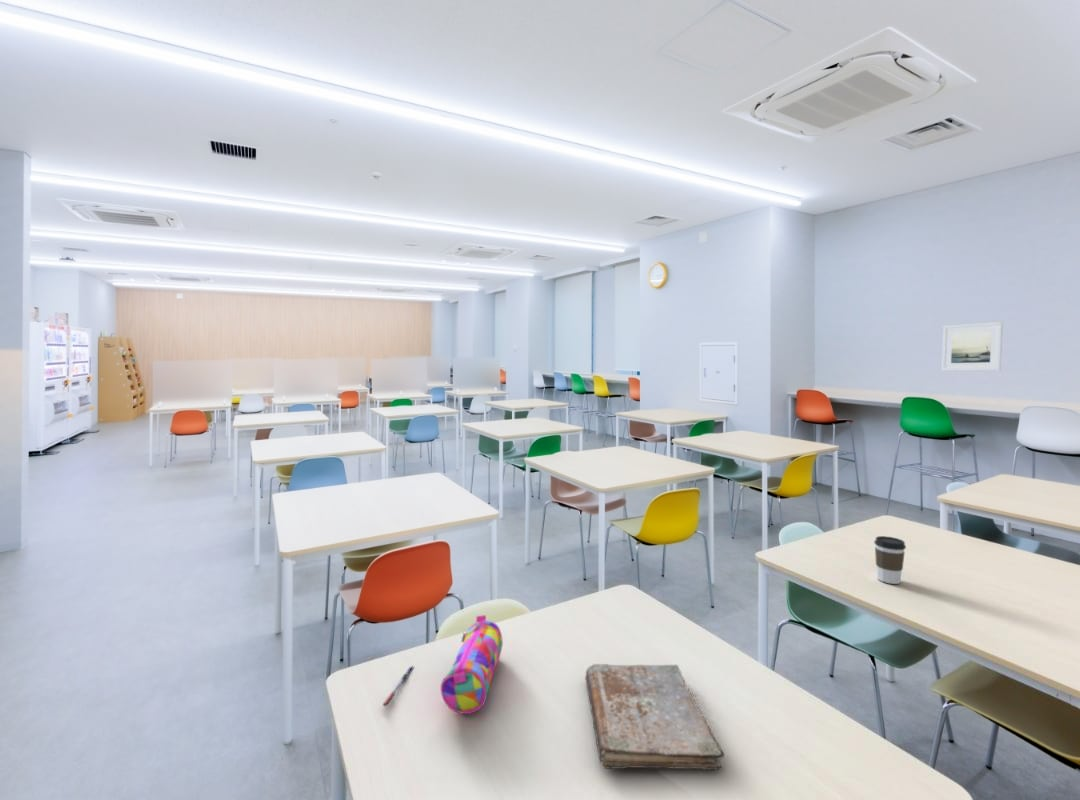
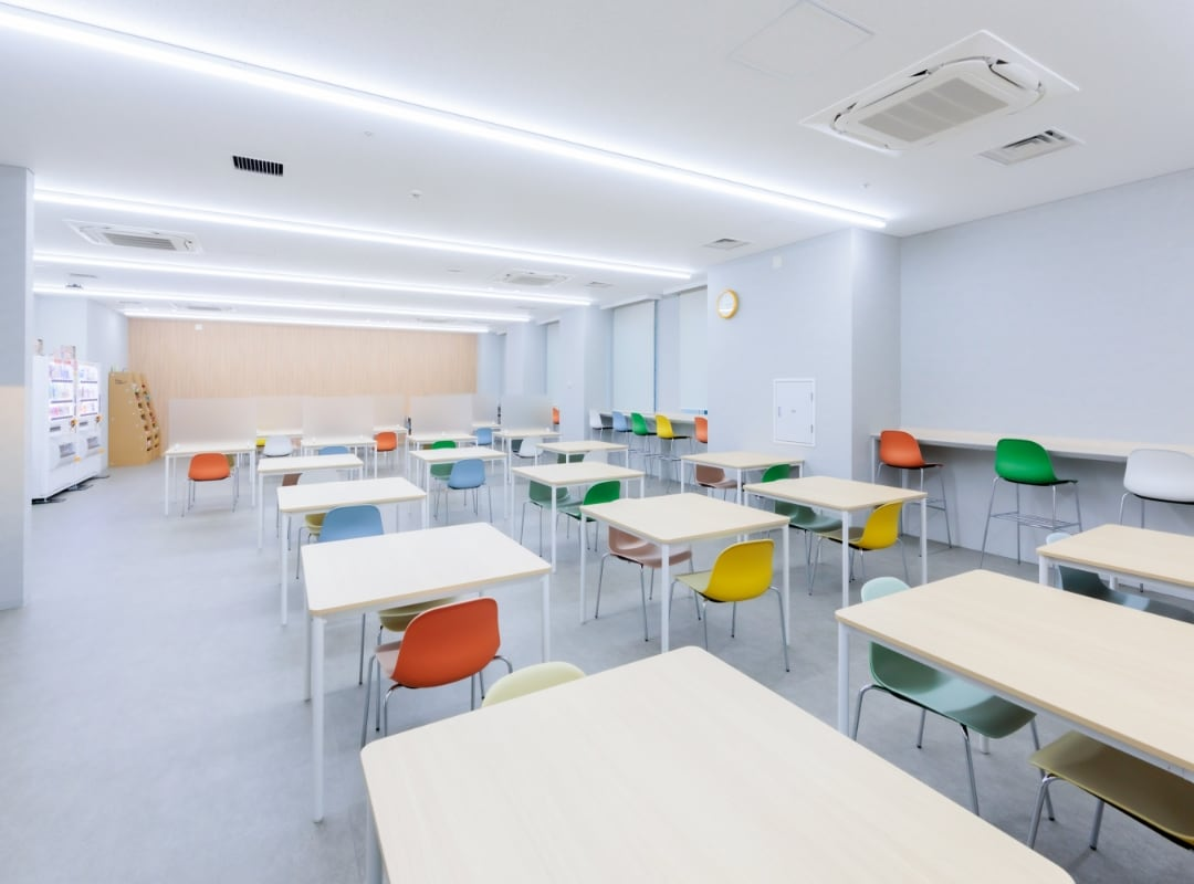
- pen (399, 683)
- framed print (970, 347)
- book (645, 709)
- coffee cup (889, 559)
- pencil case (474, 661)
